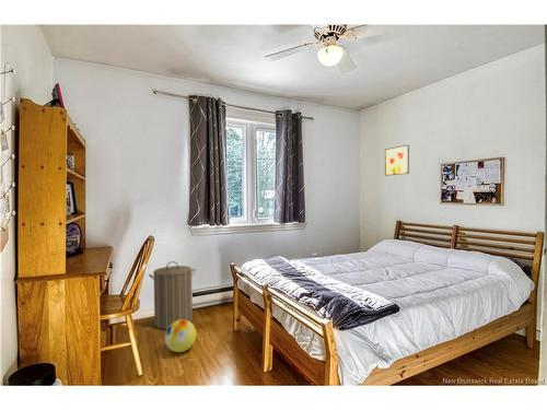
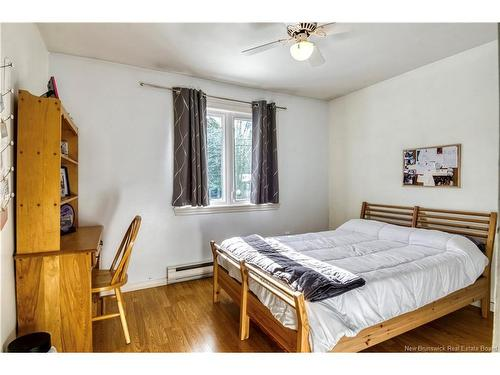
- wall art (396, 161)
- laundry hamper (173, 291)
- ball (181, 335)
